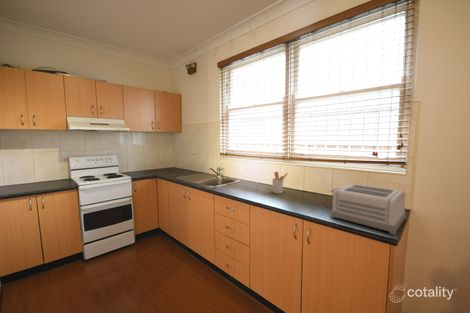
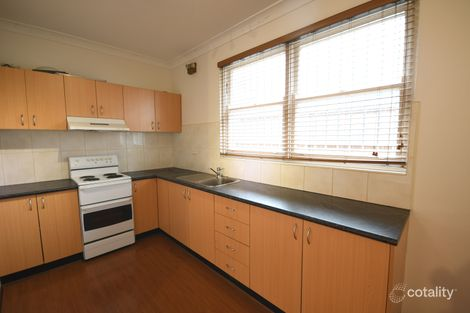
- toaster (364, 203)
- utensil holder (280, 182)
